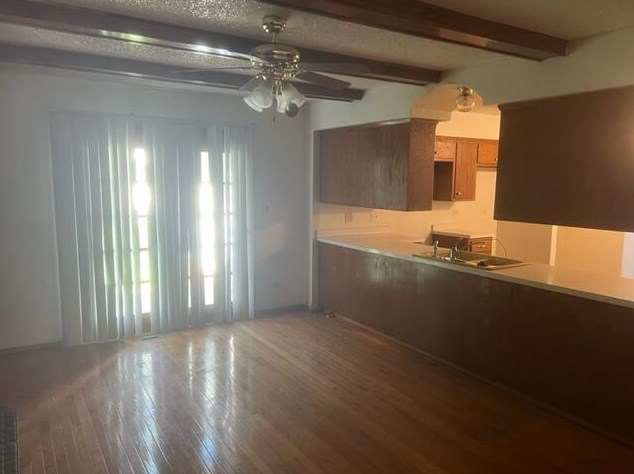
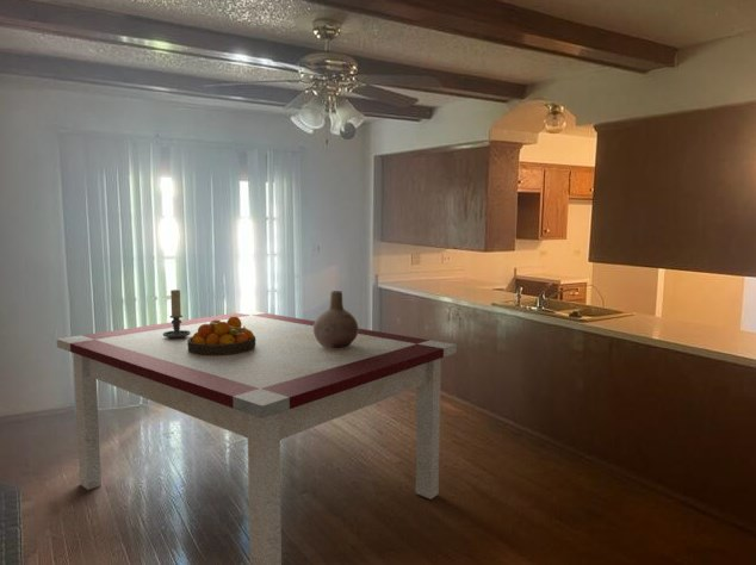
+ fruit bowl (222, 333)
+ candle holder (176, 312)
+ dining table (255, 416)
+ vase (335, 318)
